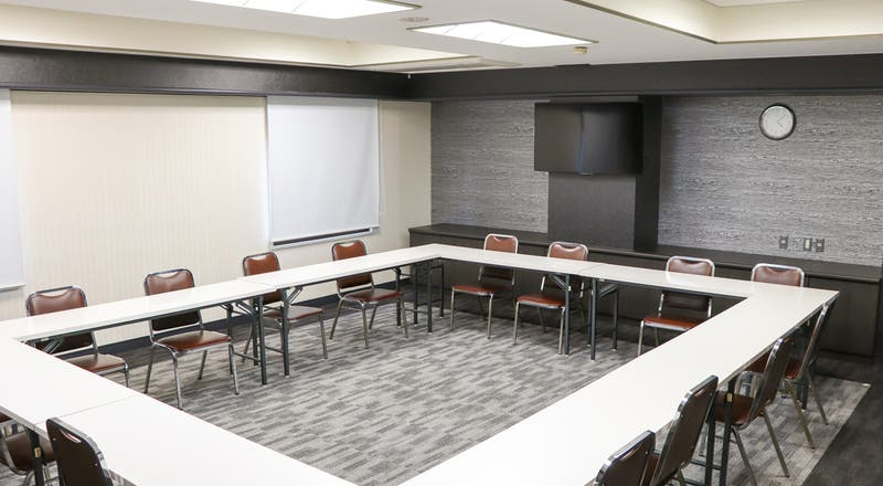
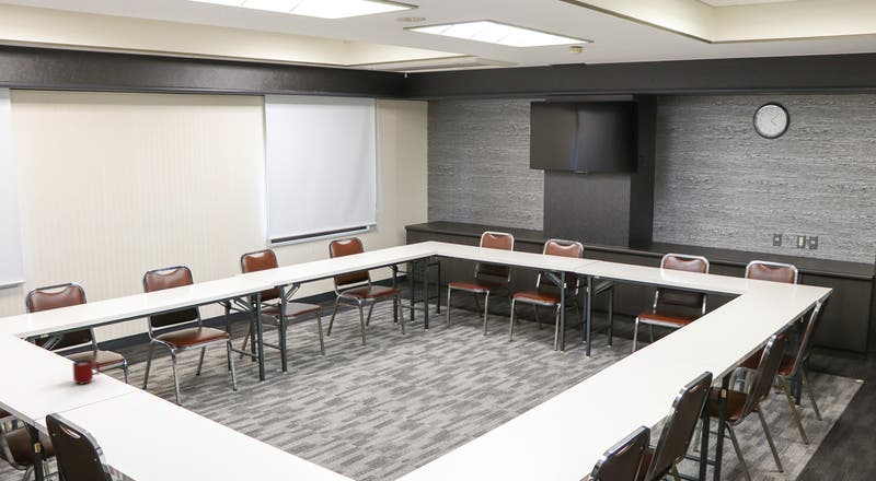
+ mug (85, 372)
